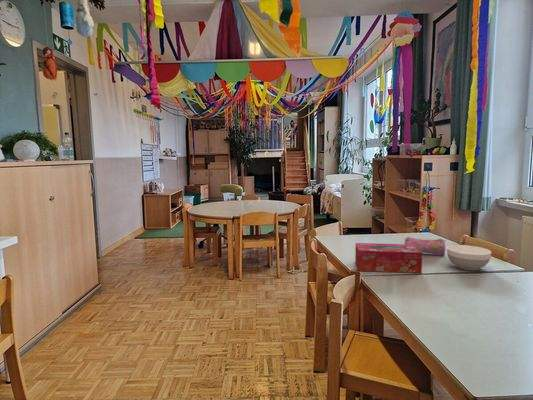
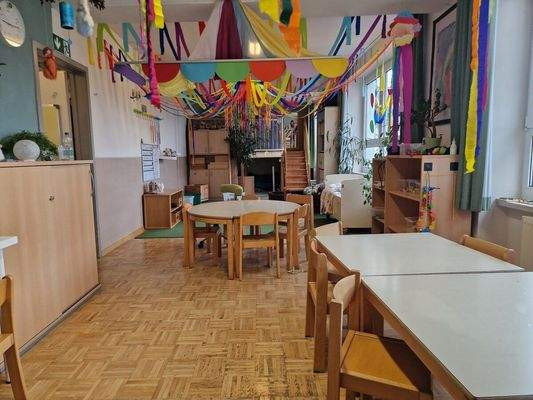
- pencil case (424, 245)
- bowl (468, 258)
- tissue box (386, 257)
